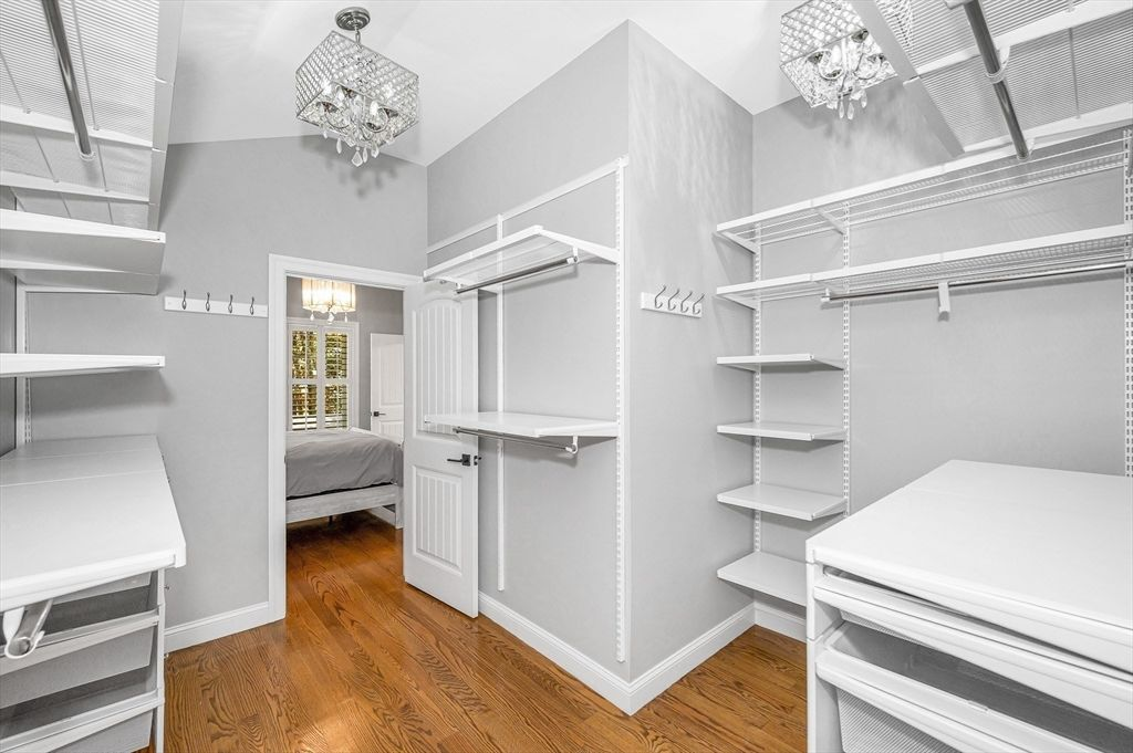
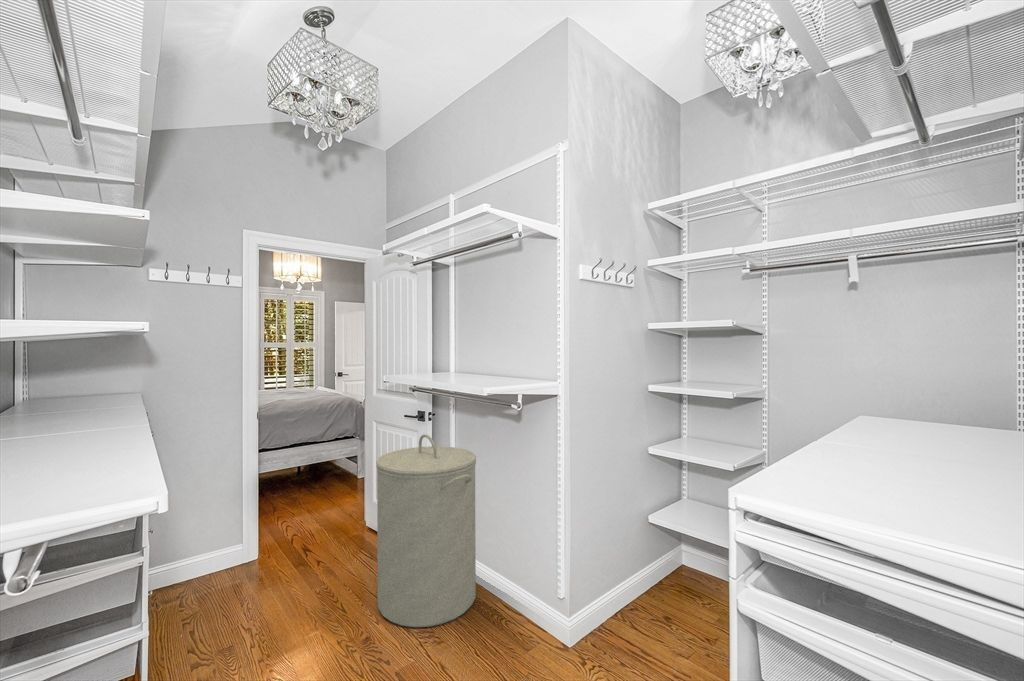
+ laundry hamper (427, 516)
